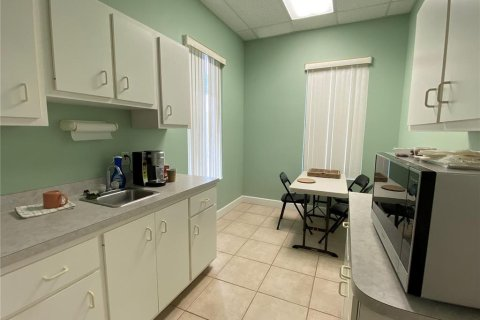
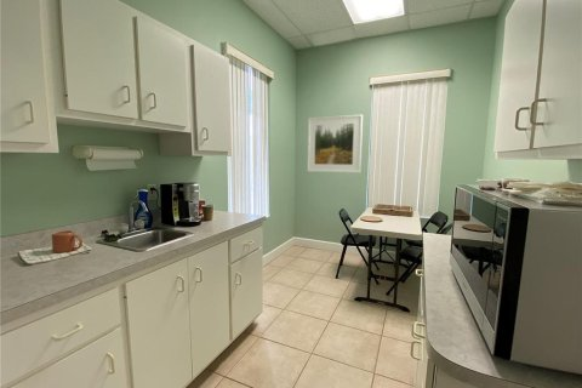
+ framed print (333, 144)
